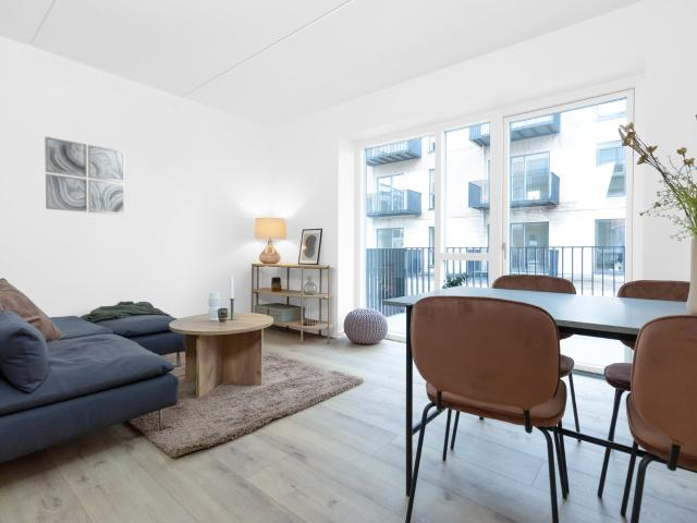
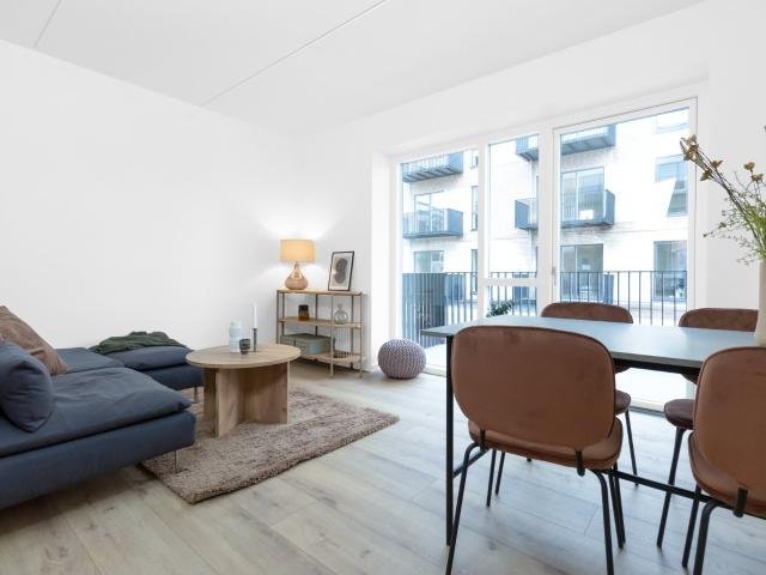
- wall art (86, 179)
